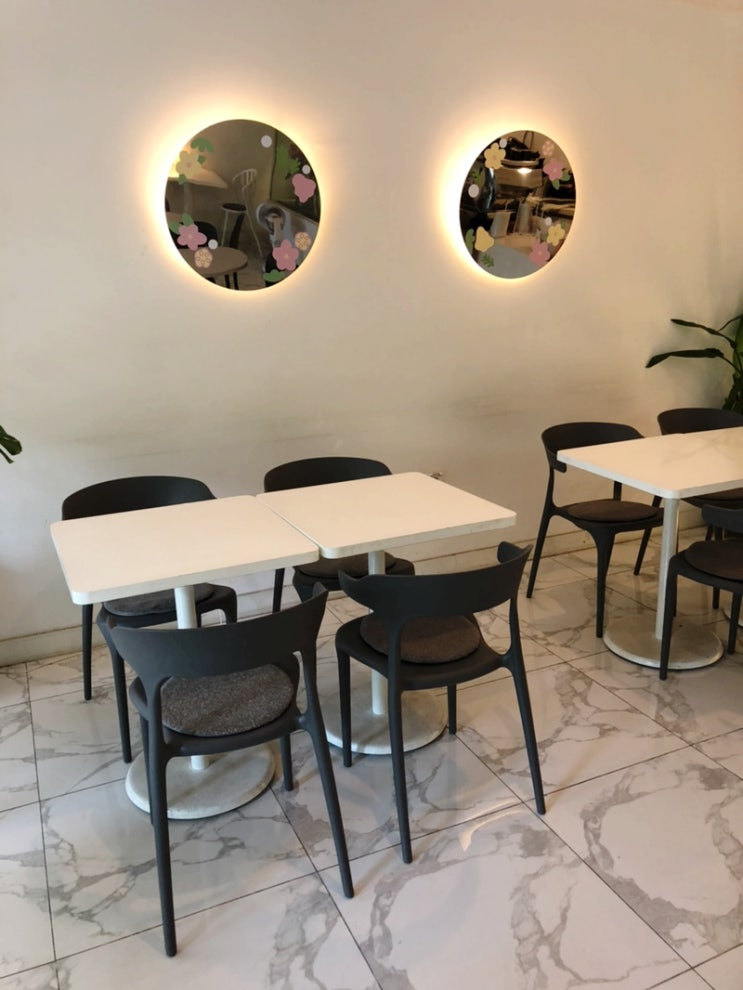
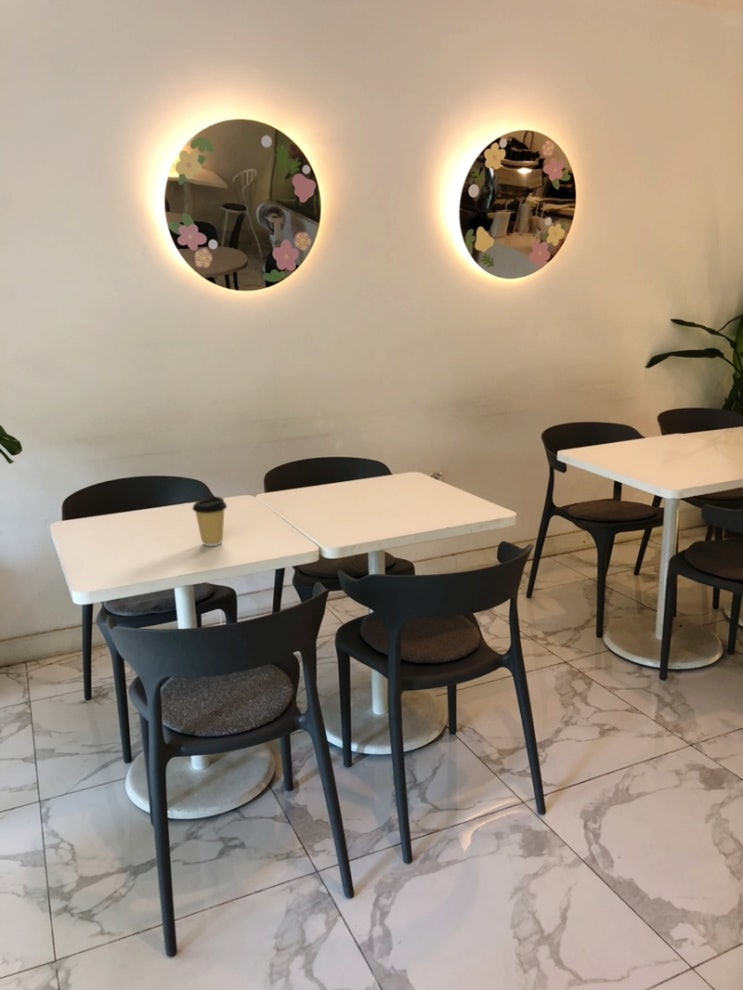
+ coffee cup (210, 521)
